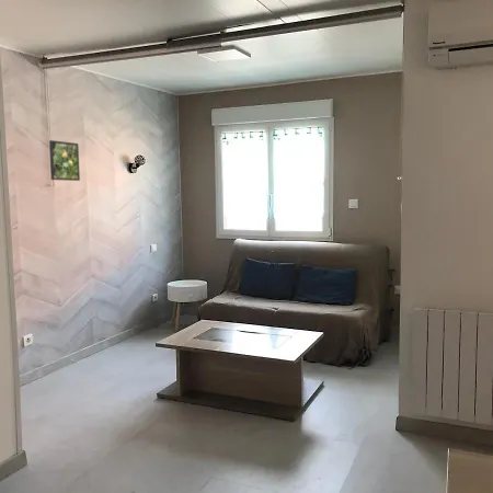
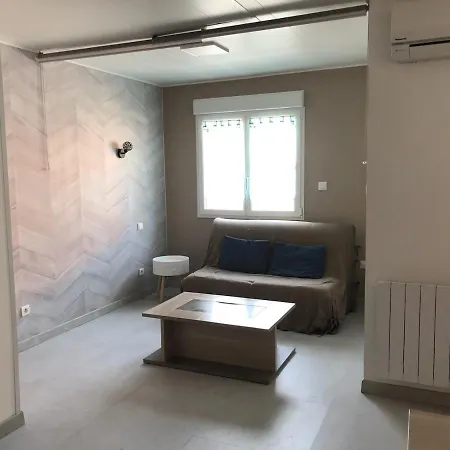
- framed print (65, 161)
